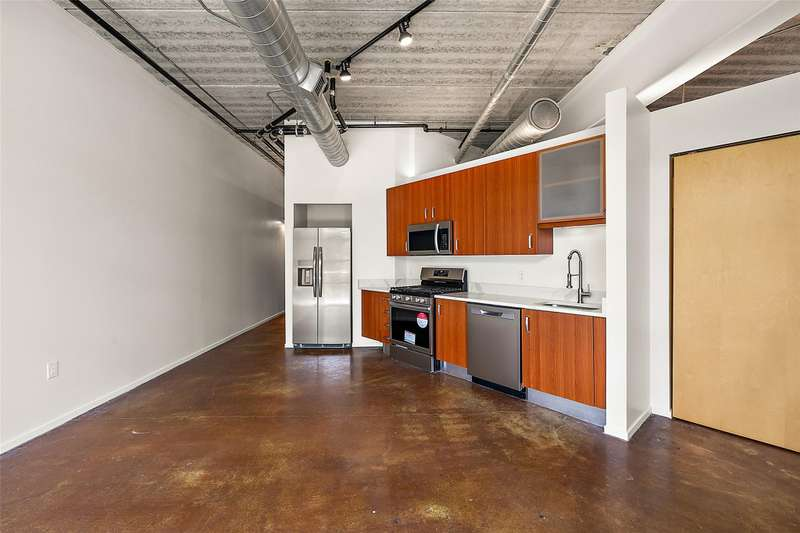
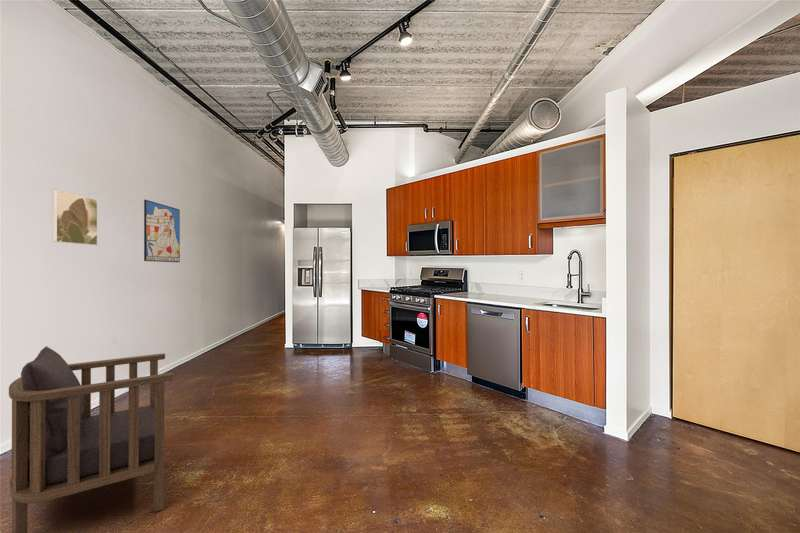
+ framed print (76, 219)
+ wall art (163, 233)
+ armchair (97, 423)
